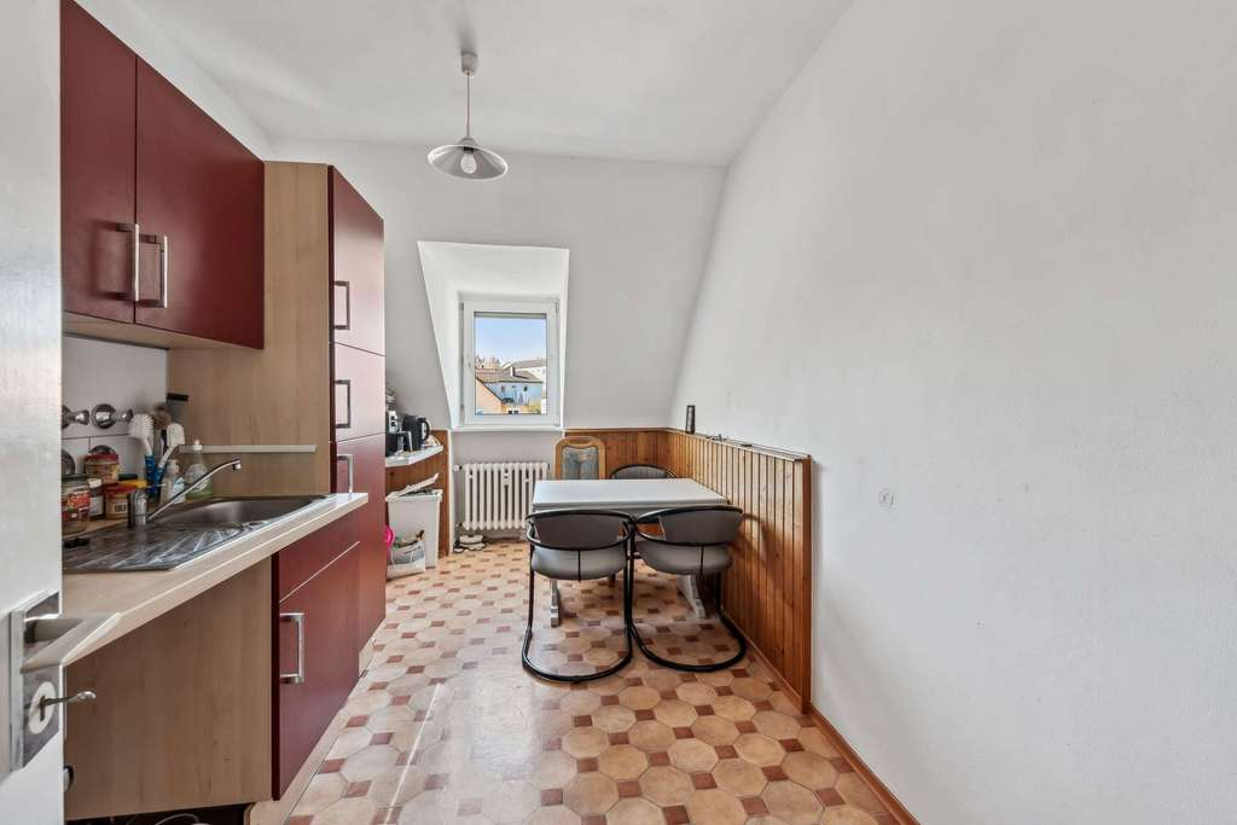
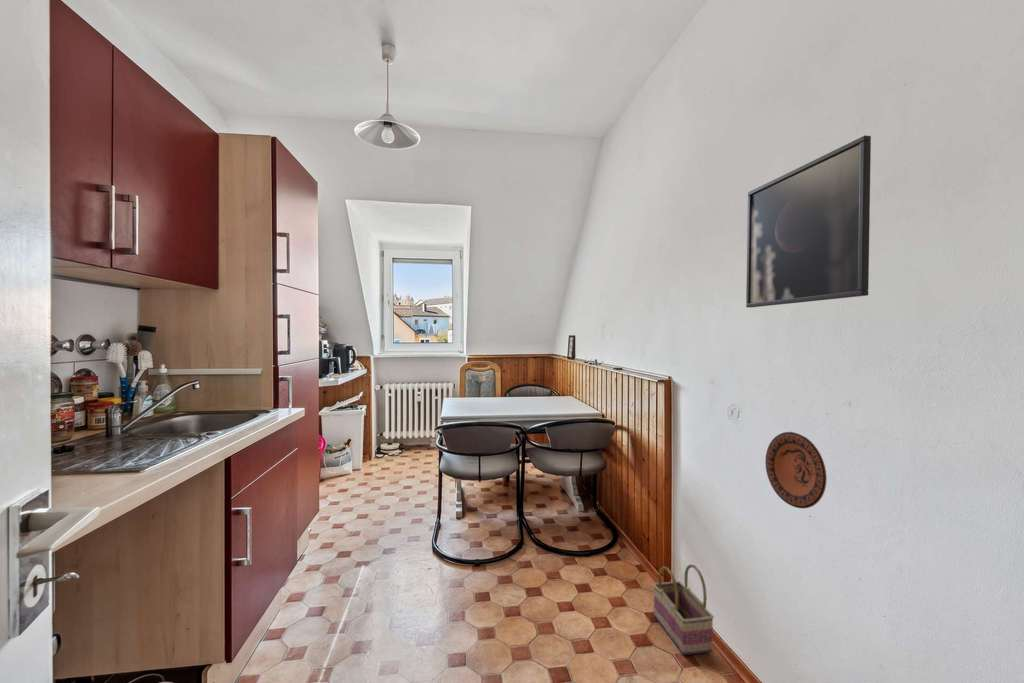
+ basket (681, 600)
+ decorative plate (794, 469)
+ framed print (798, 235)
